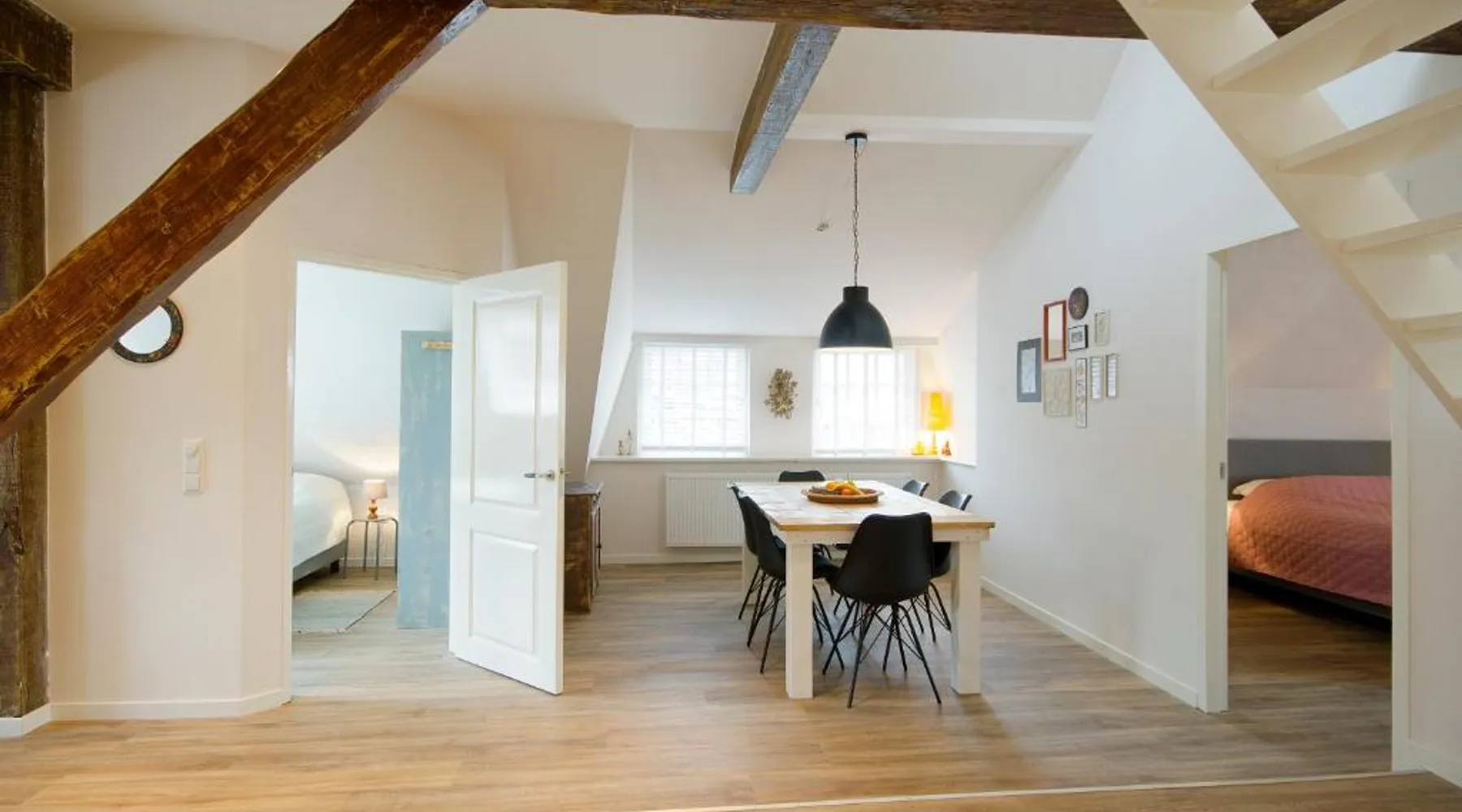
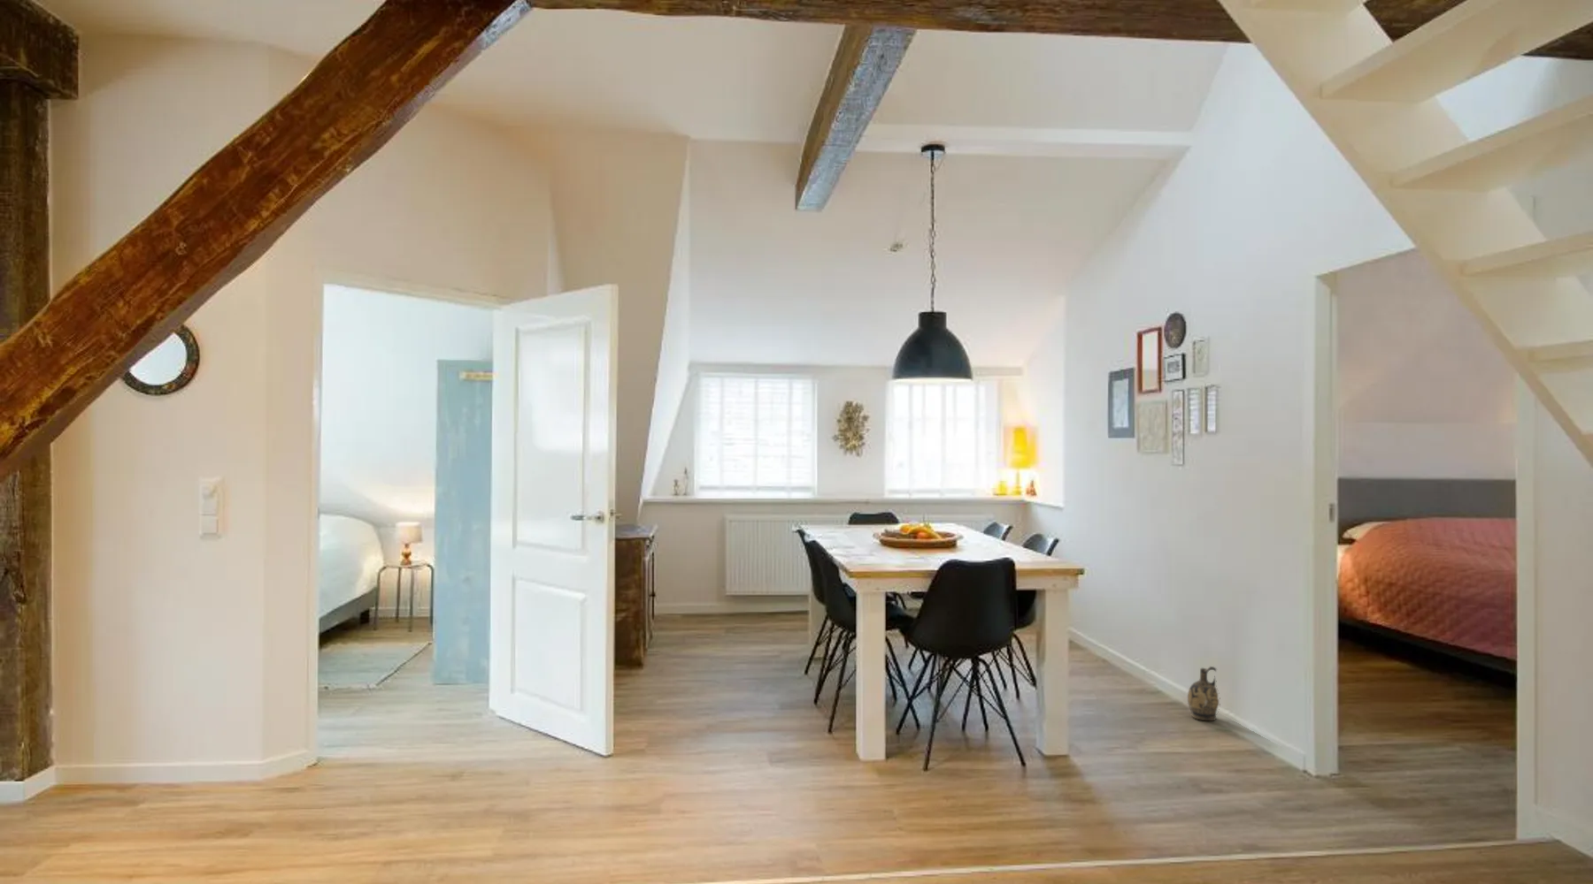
+ ceramic jug (1204, 691)
